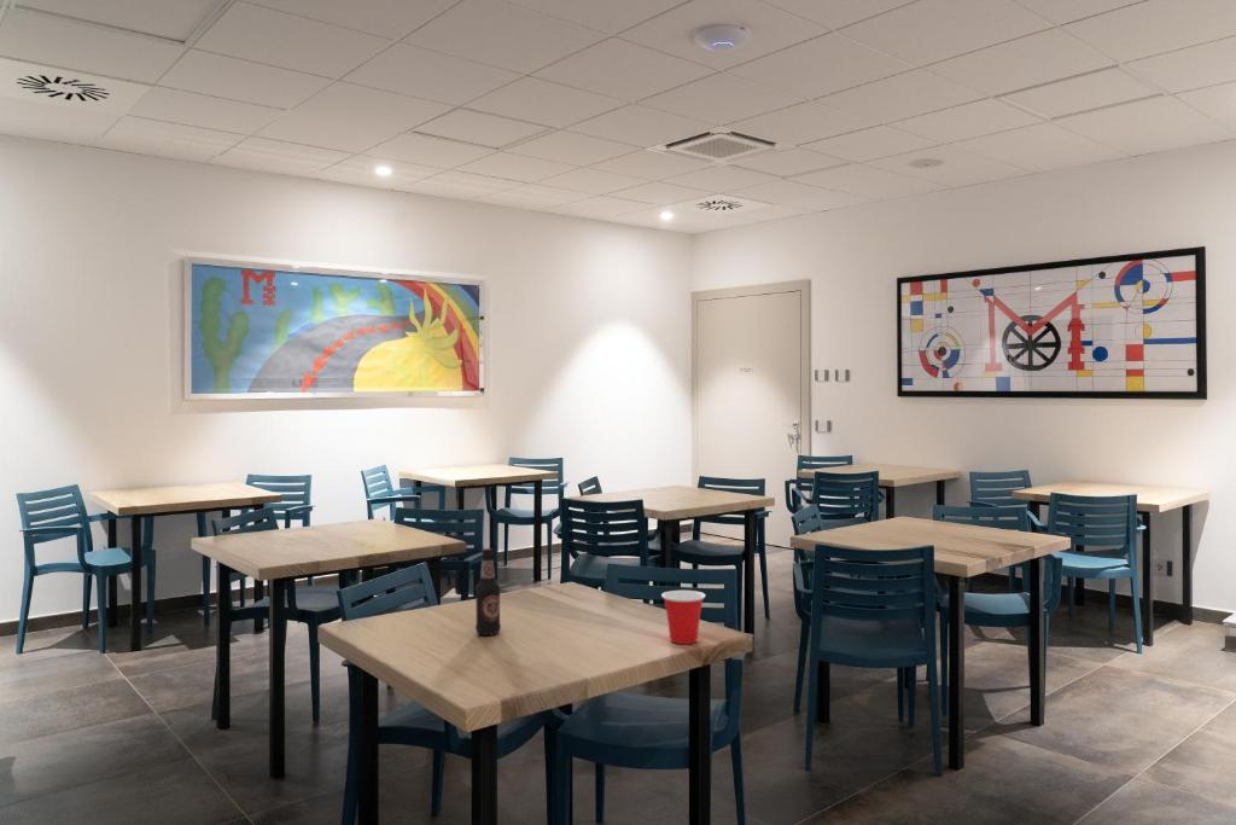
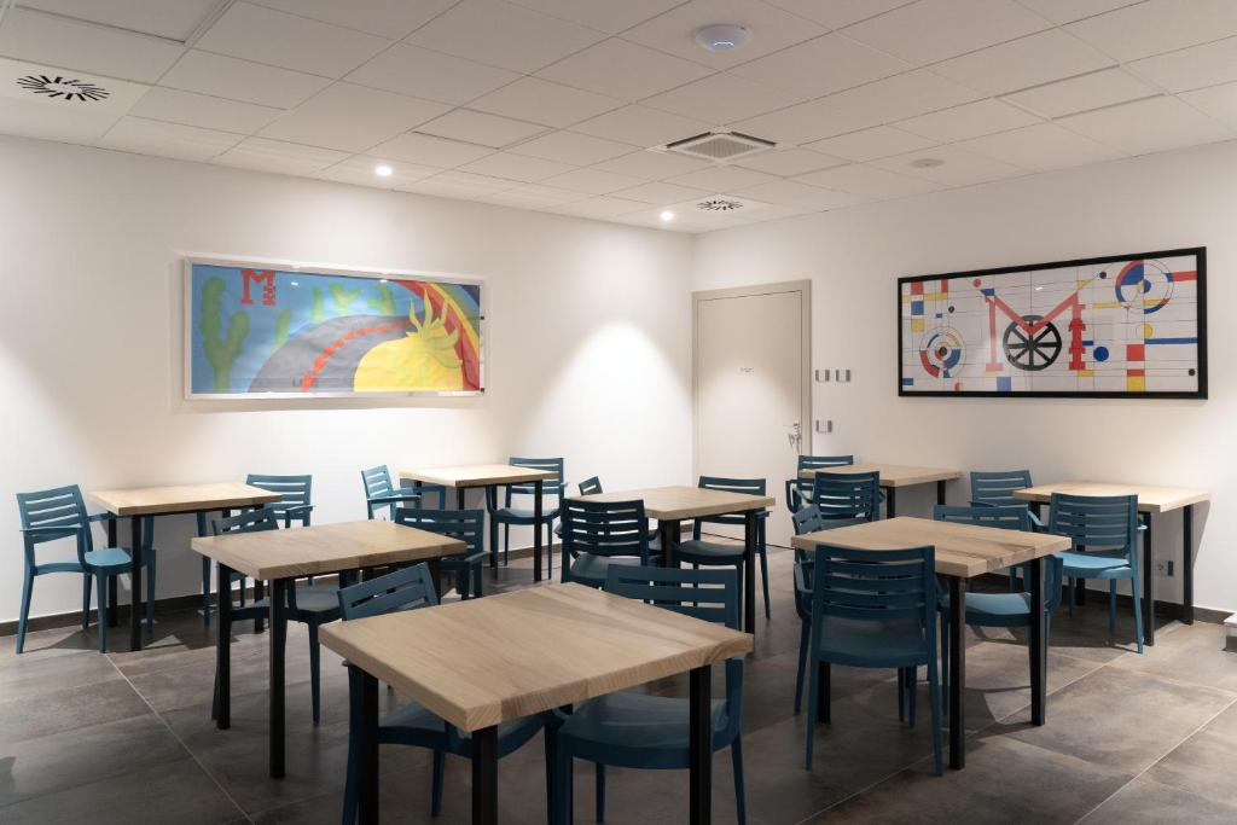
- cup (683, 617)
- bottle (488, 591)
